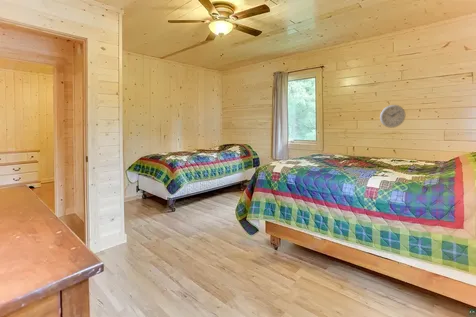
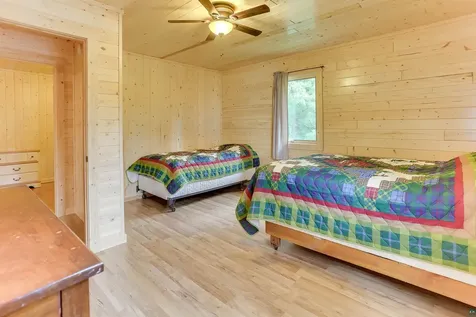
- wall clock (392, 116)
